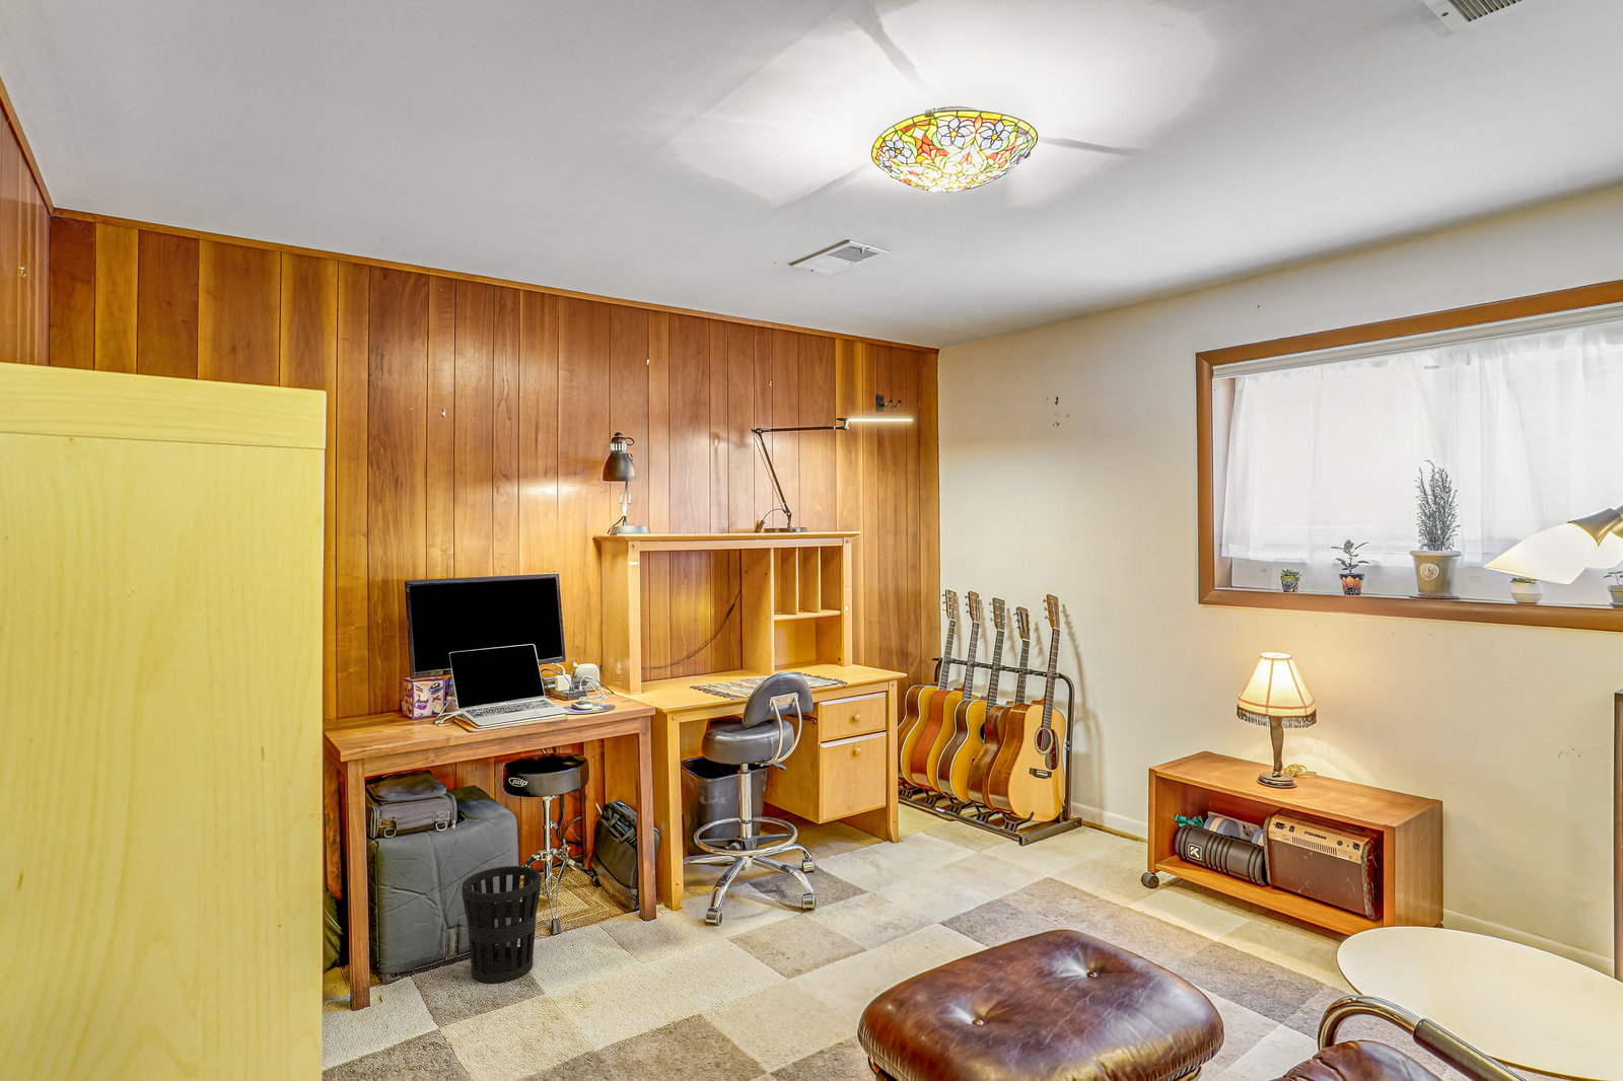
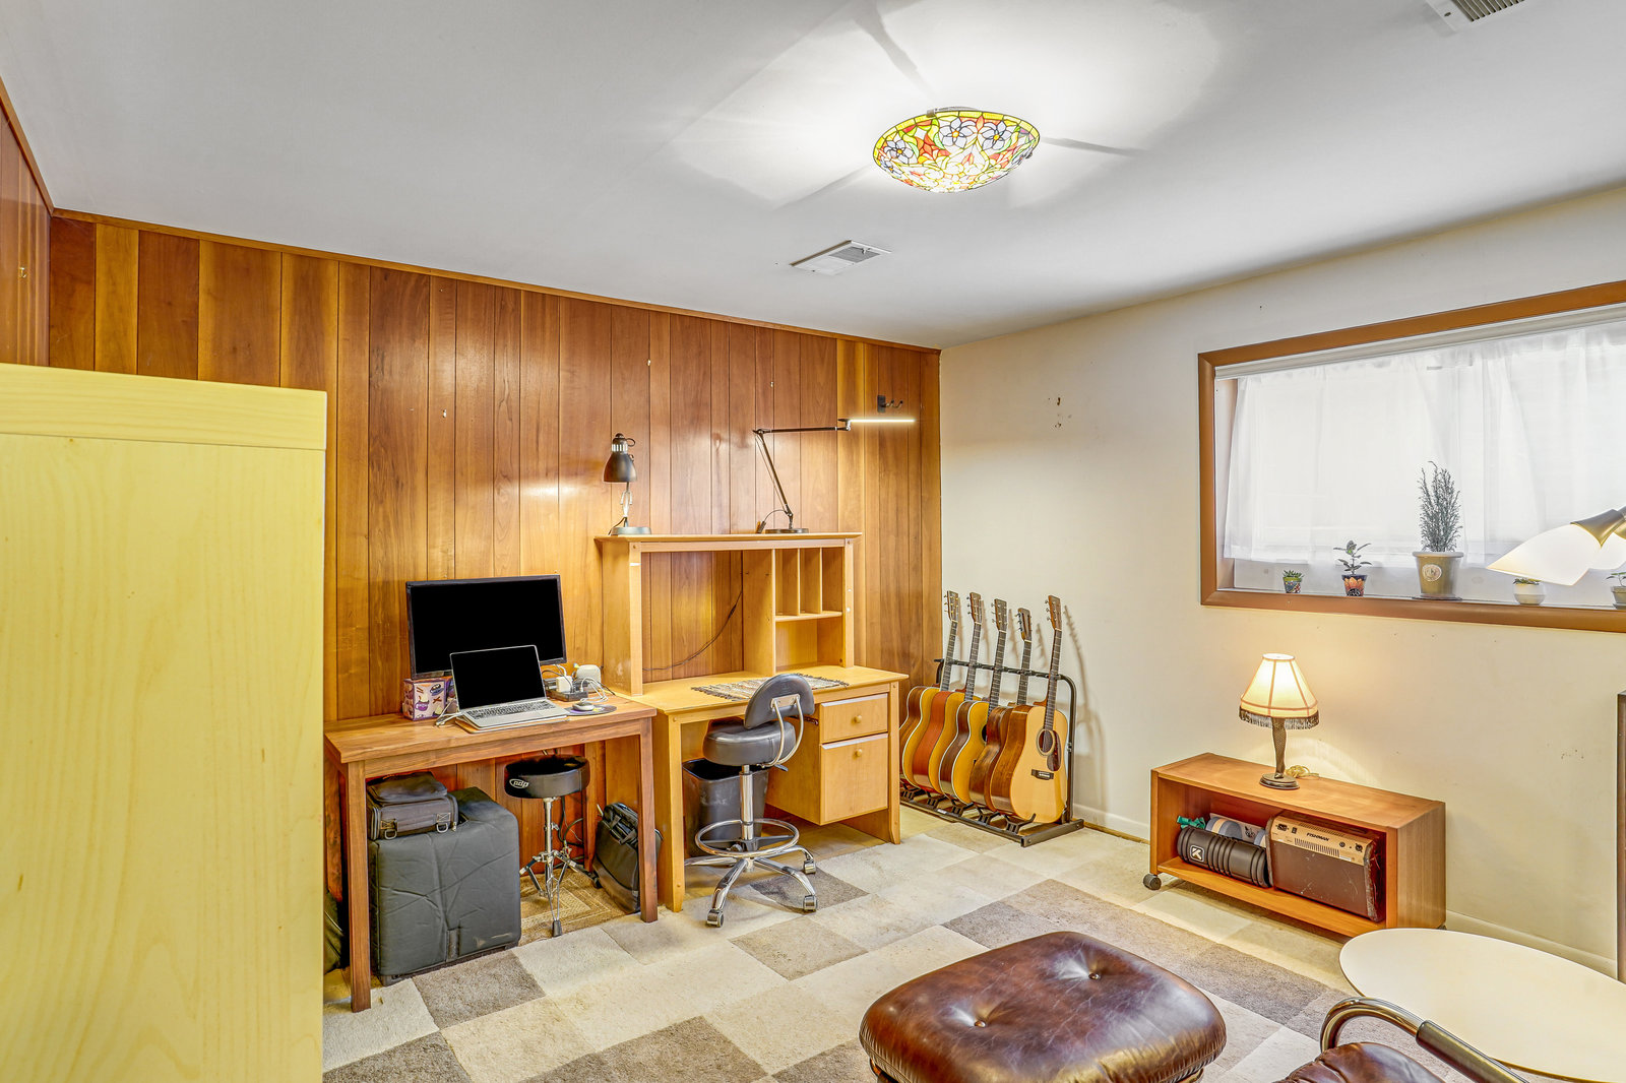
- wastebasket (502, 924)
